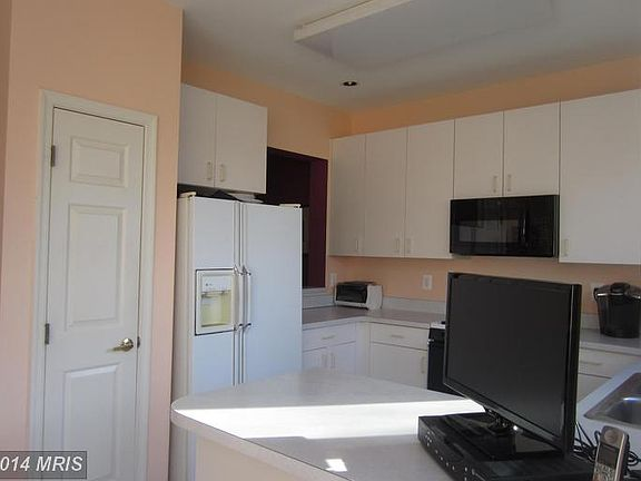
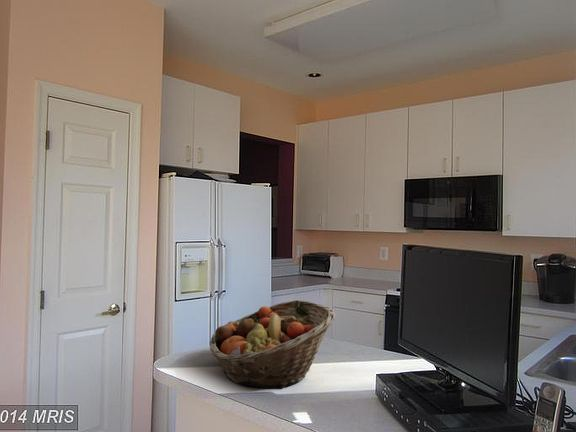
+ fruit basket (271, 338)
